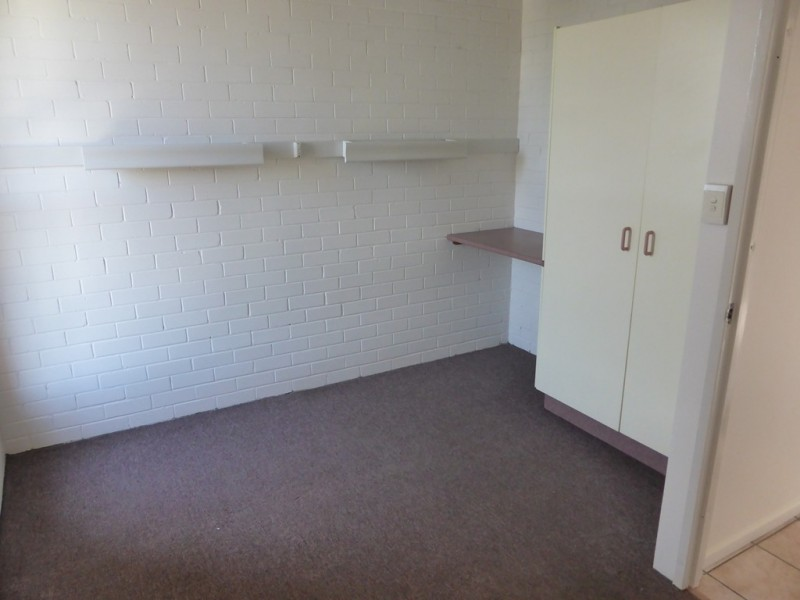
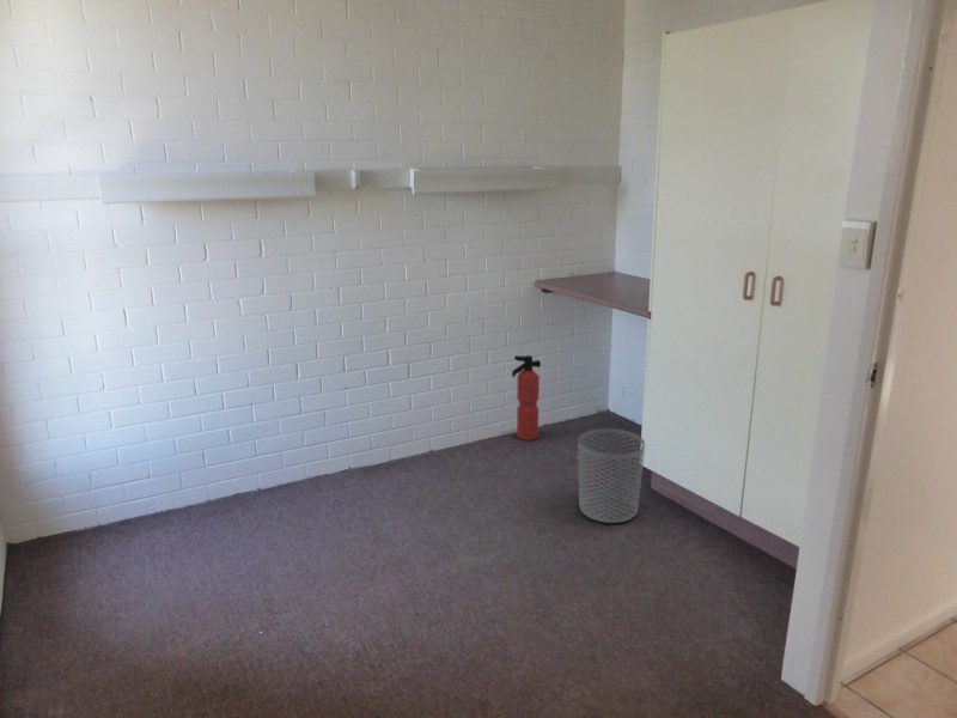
+ waste bin (609, 475)
+ fire extinguisher (526, 396)
